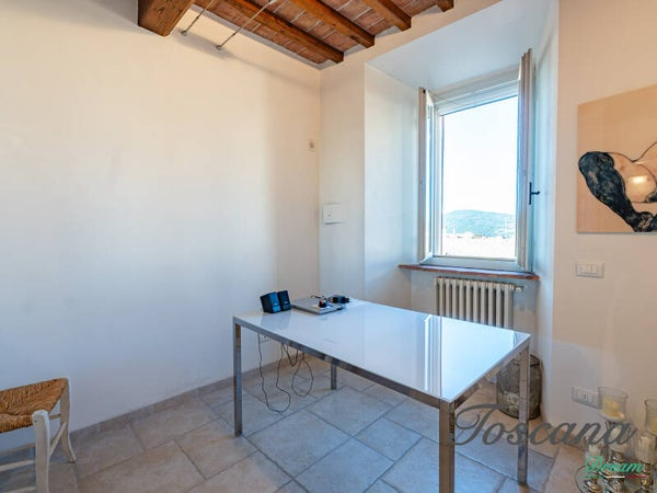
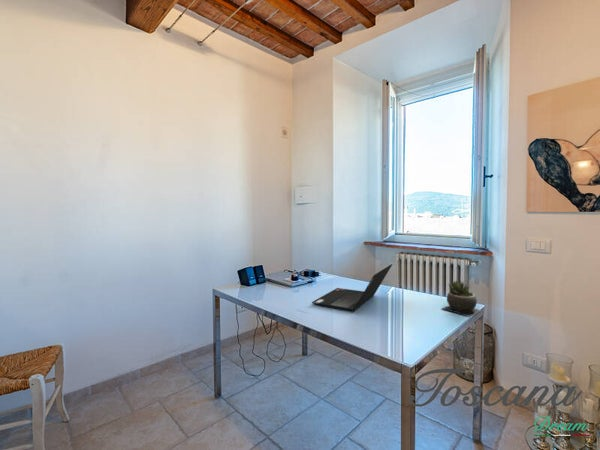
+ succulent plant (461, 295)
+ laptop computer (353, 290)
